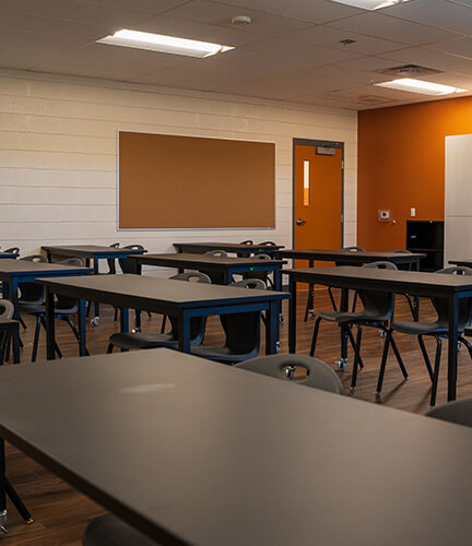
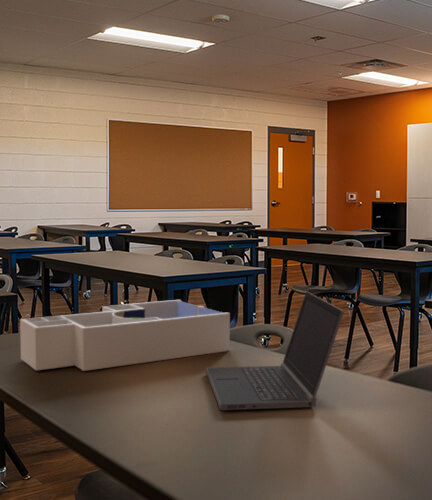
+ desk organizer (121, 332)
+ laptop computer (286, 351)
